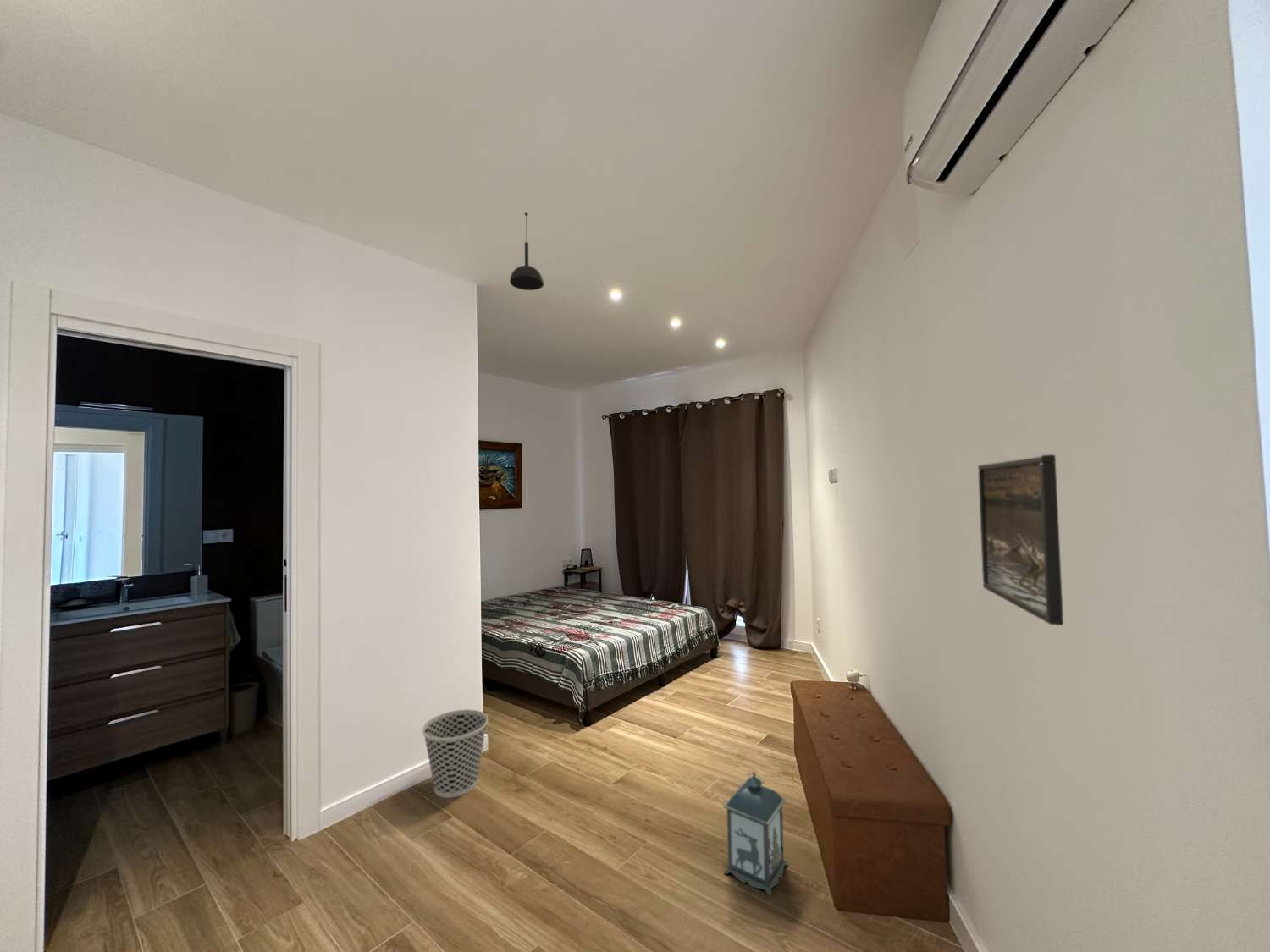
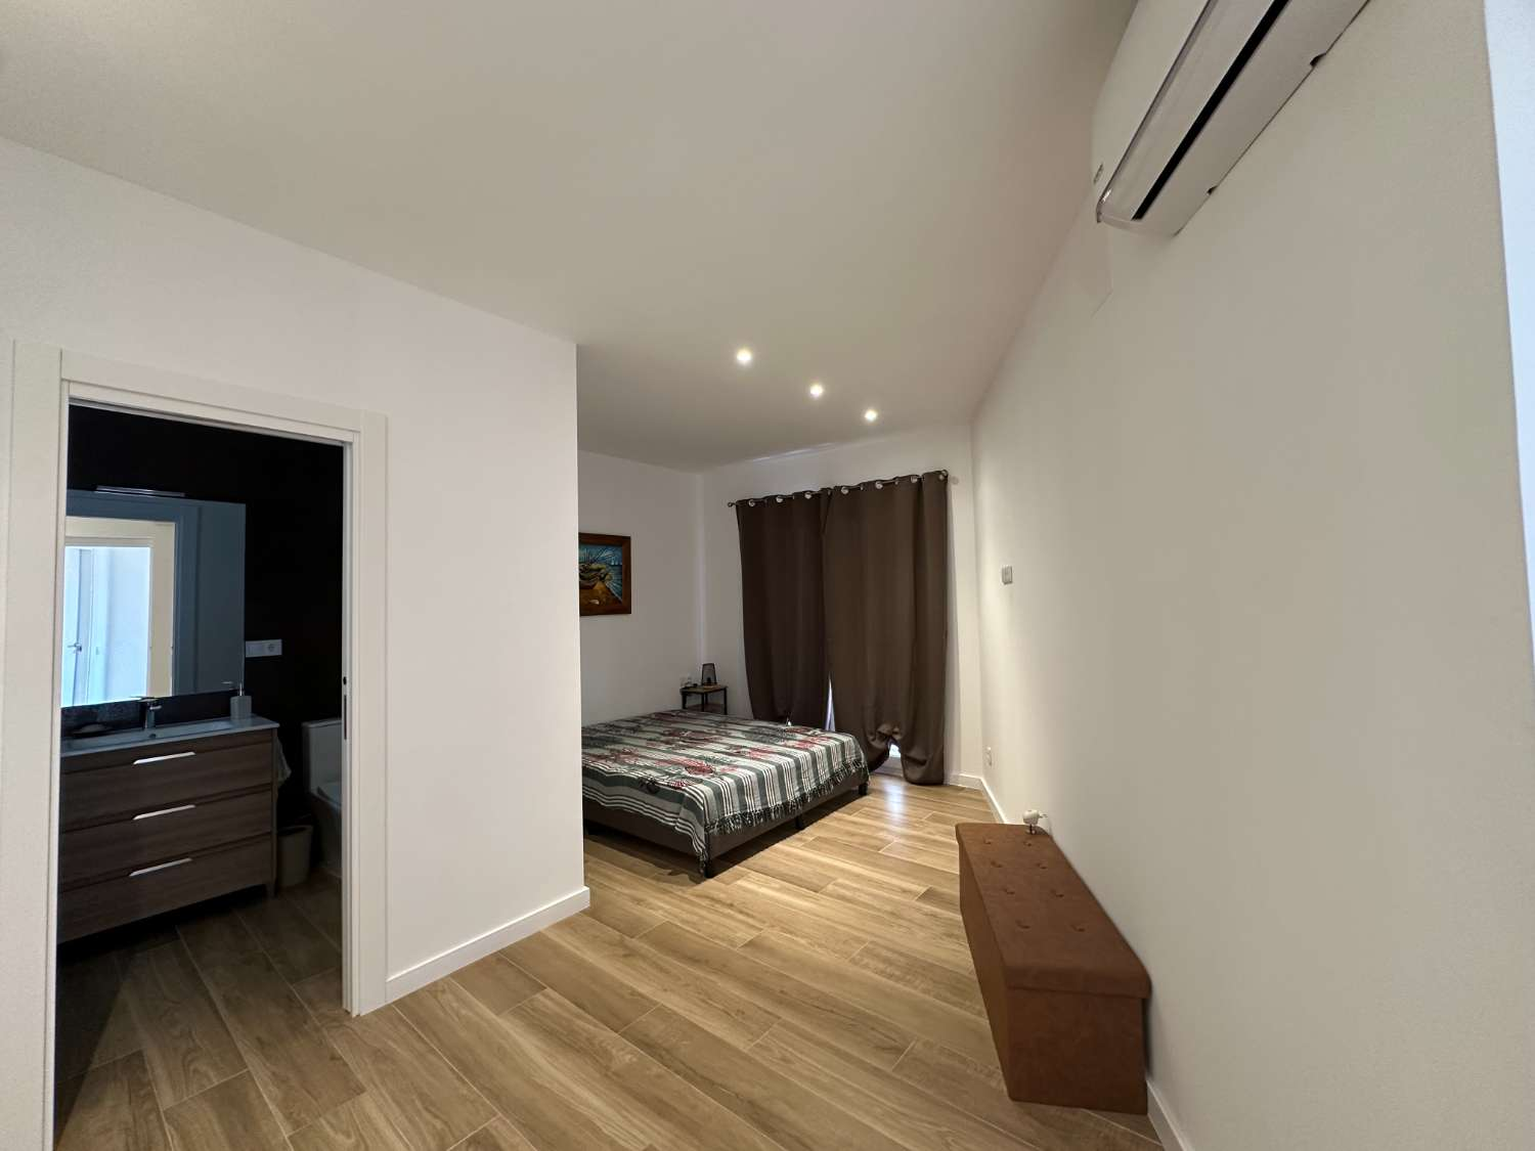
- wastebasket (456, 754)
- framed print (1013, 531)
- pendant light (526, 248)
- lantern (755, 820)
